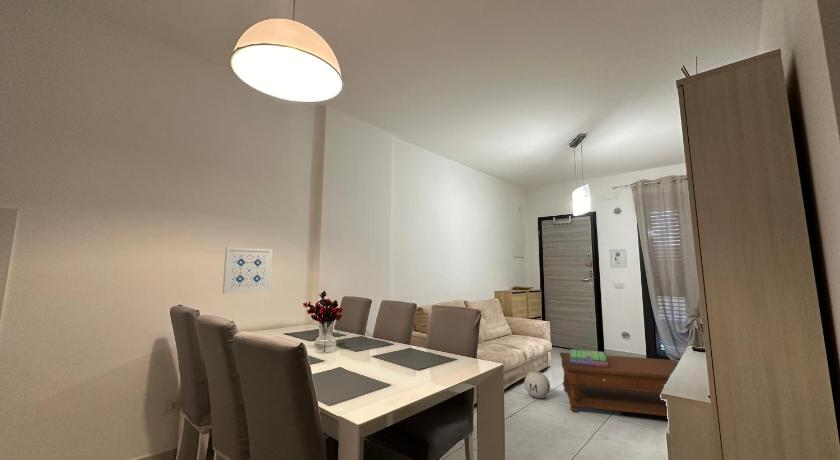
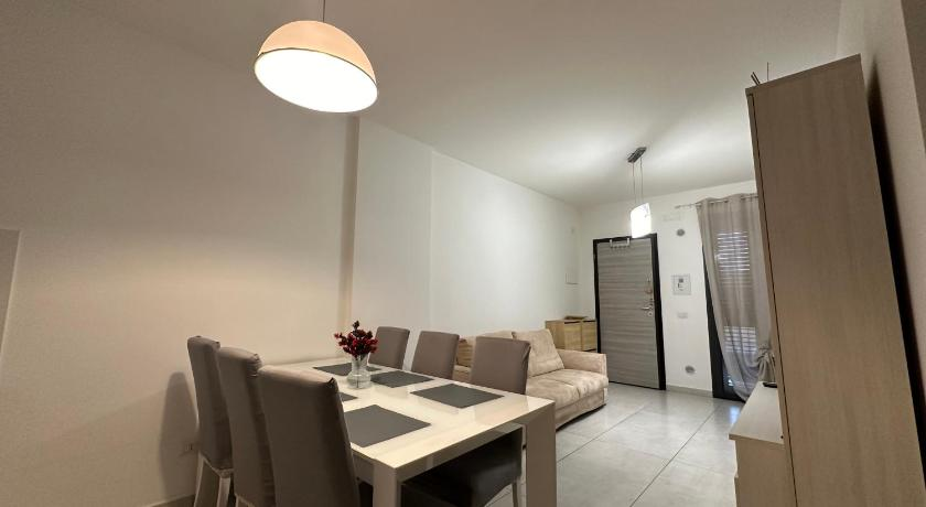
- coffee table (625, 385)
- stack of books (587, 357)
- ball (537, 384)
- wall art (248, 270)
